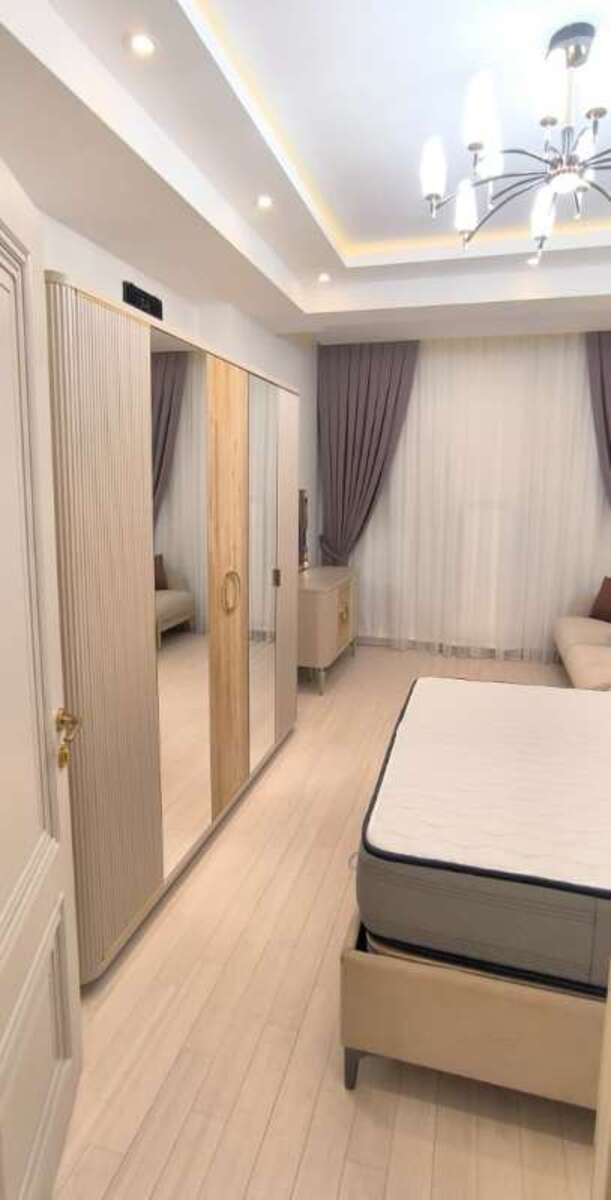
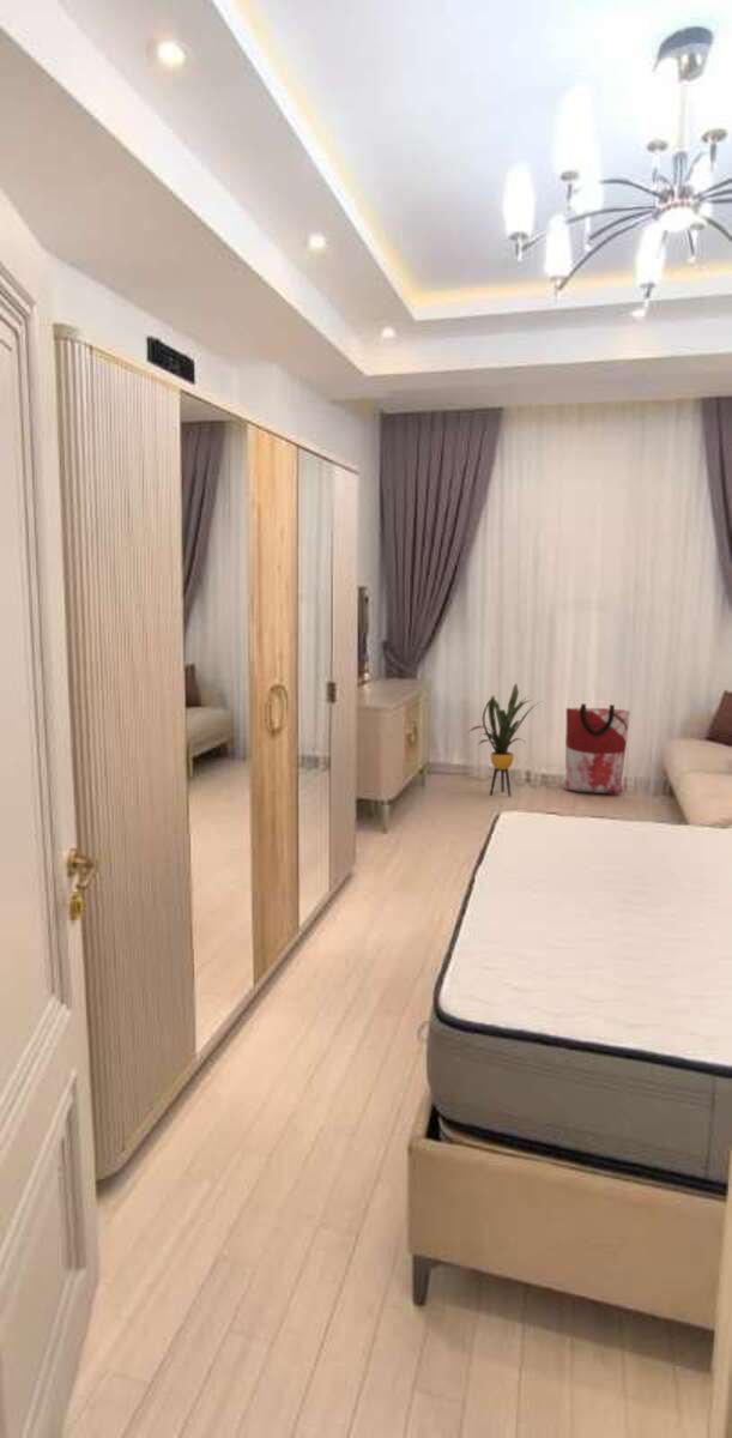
+ house plant (508, 741)
+ bag (595, 749)
